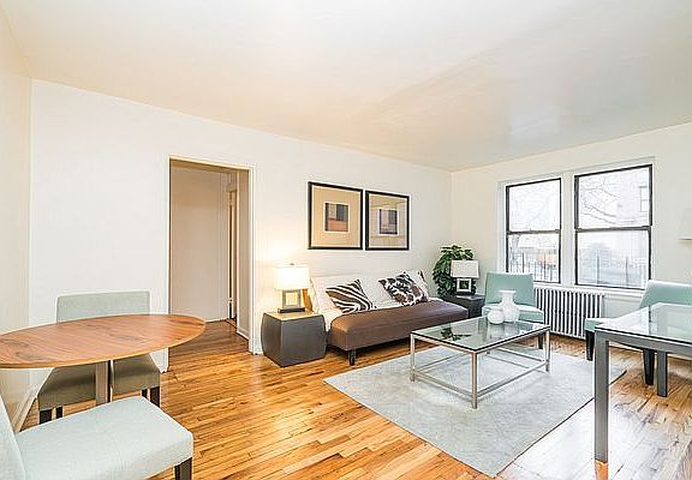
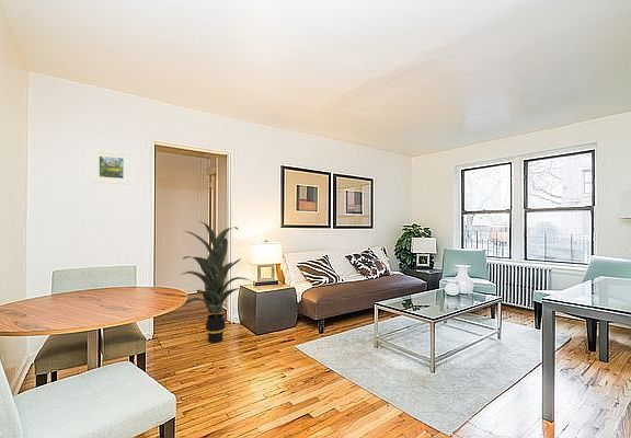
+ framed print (111, 166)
+ indoor plant (210, 280)
